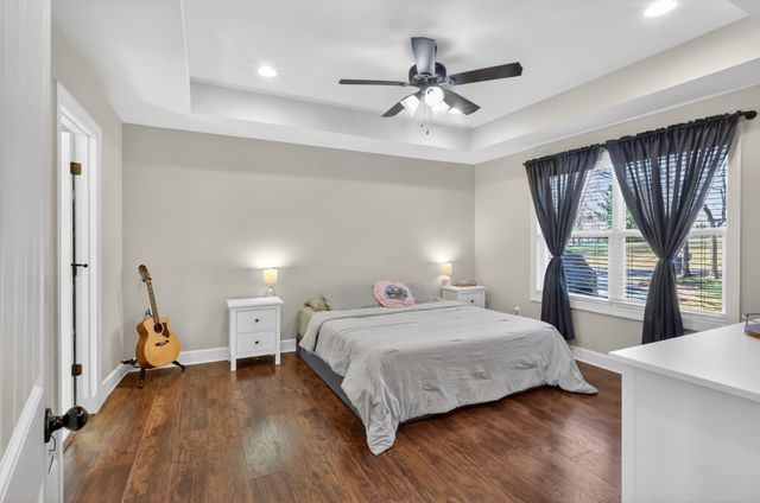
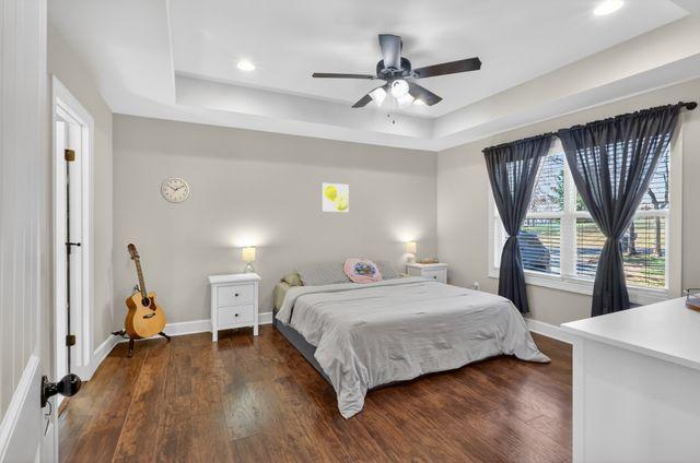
+ wall clock (175, 190)
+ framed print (335, 198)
